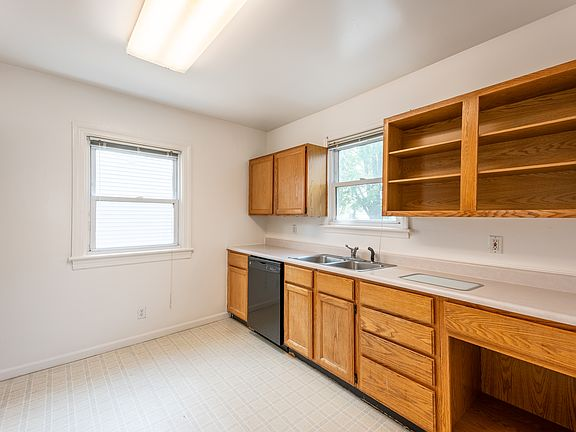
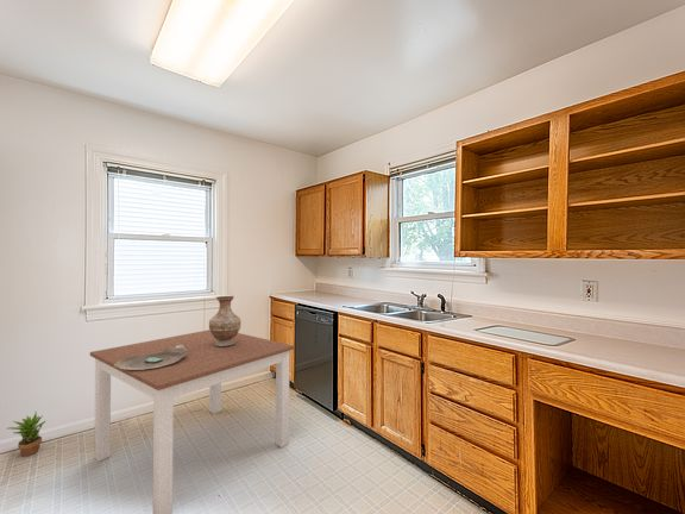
+ vase (225, 320)
+ decorative bowl (153, 356)
+ potted plant (26, 433)
+ dining table (194, 390)
